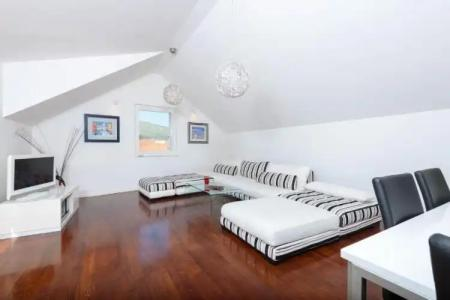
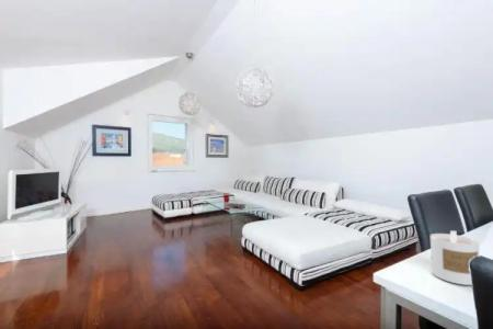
+ candle (454, 253)
